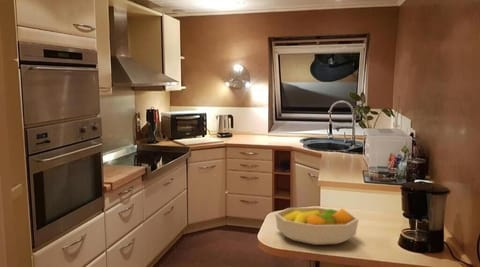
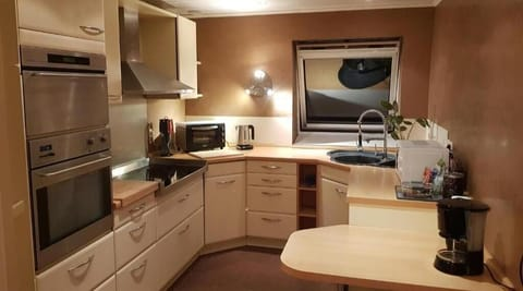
- fruit bowl (315, 221)
